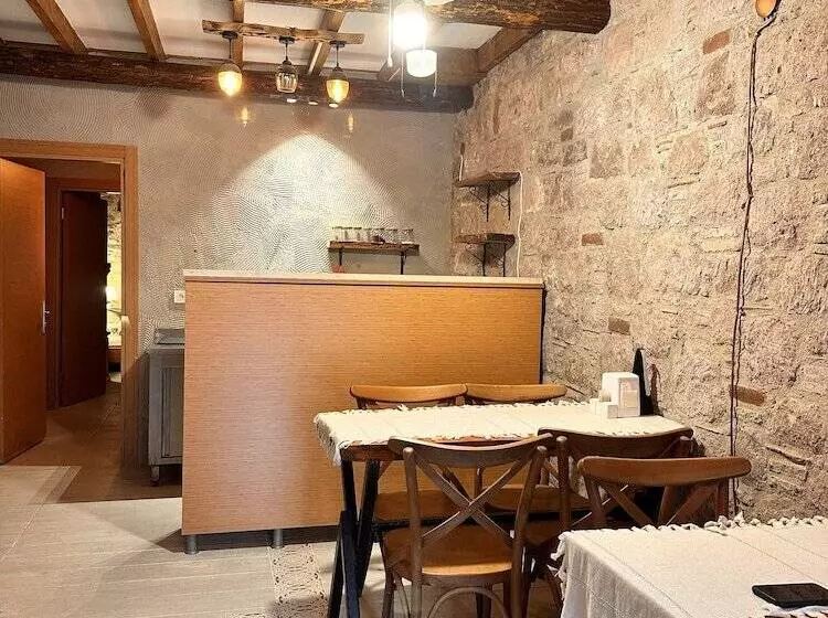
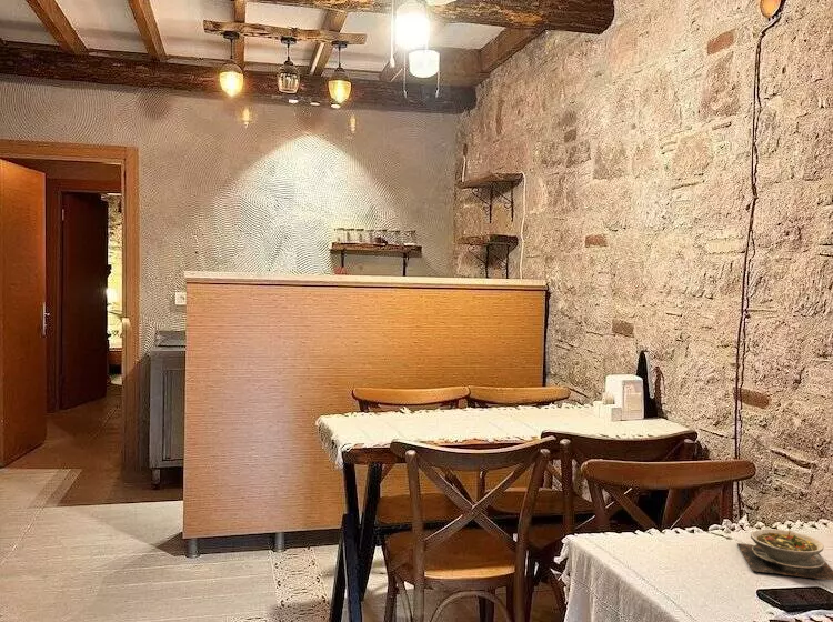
+ soup bowl (786, 546)
